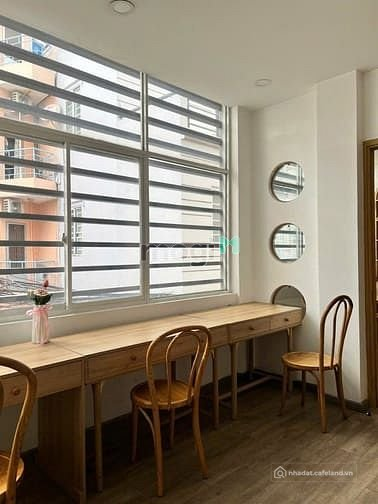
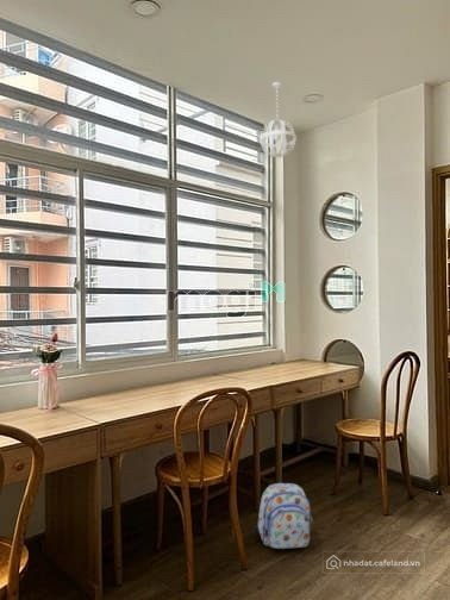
+ backpack (285, 514)
+ pendant light (277, 120)
